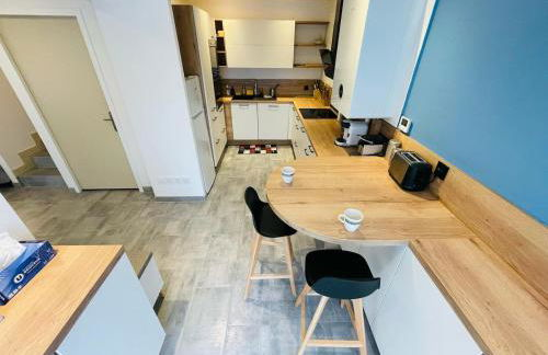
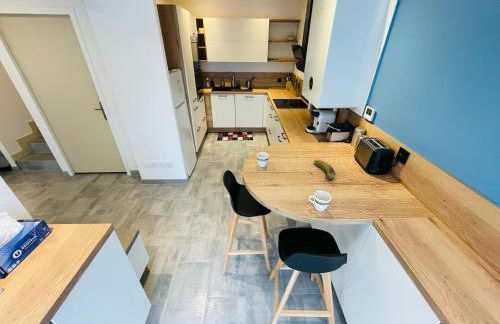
+ fruit (322, 168)
